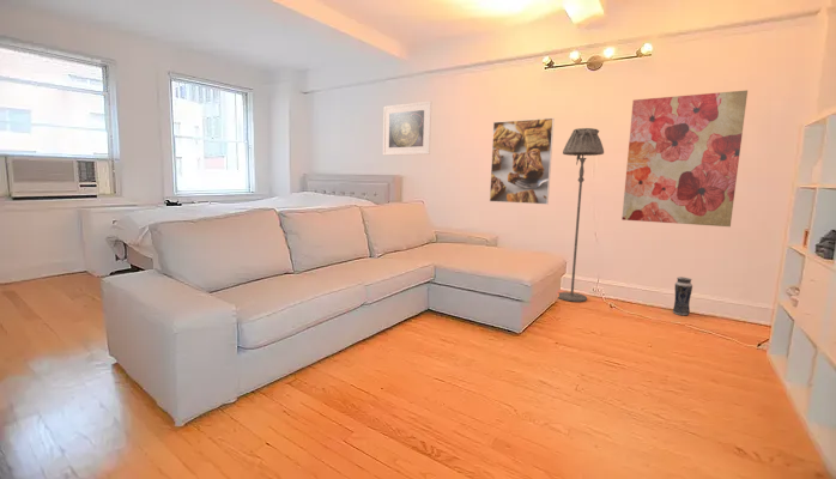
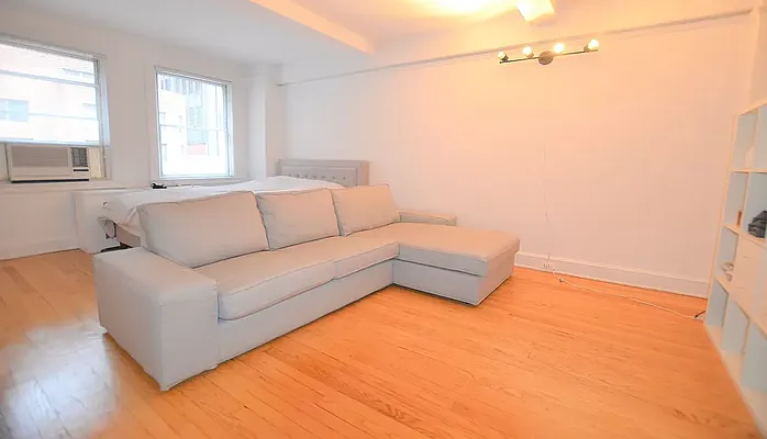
- floor lamp (577, 216)
- vase (681, 296)
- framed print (406, 129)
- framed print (520, 162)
- wall art (679, 160)
